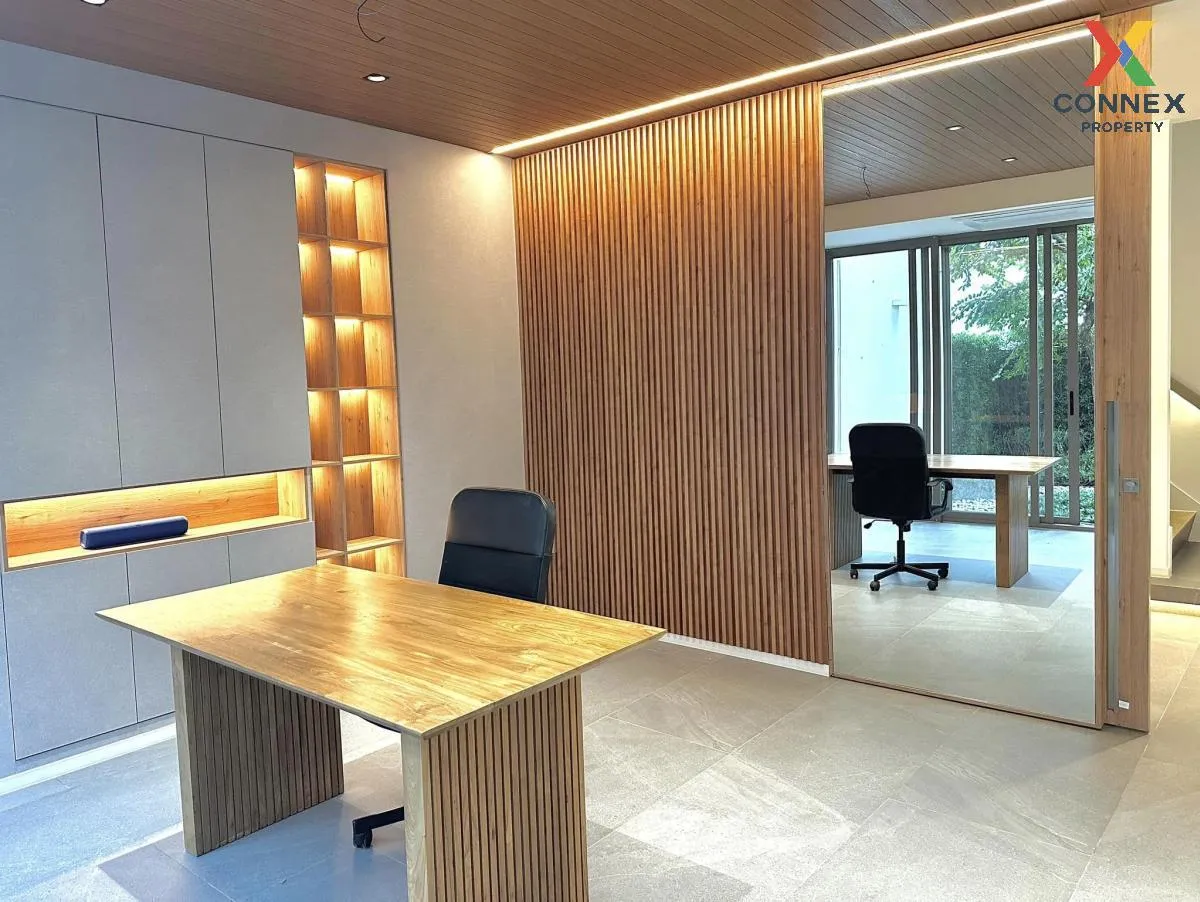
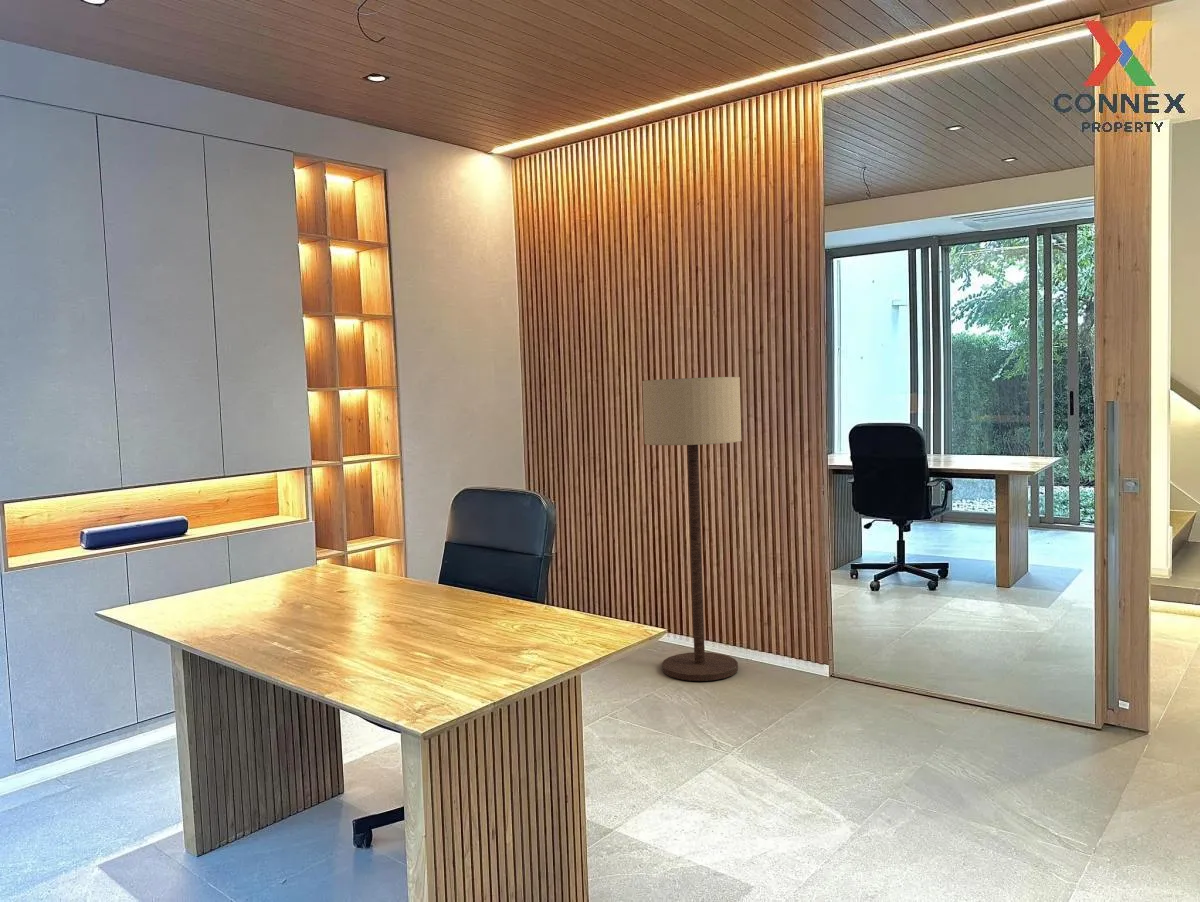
+ floor lamp (695, 525)
